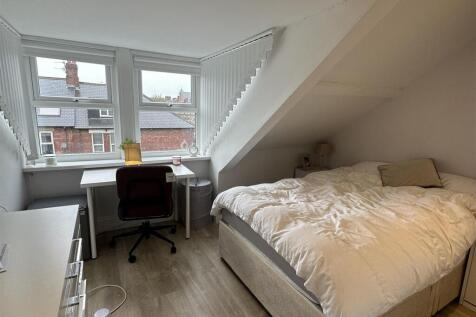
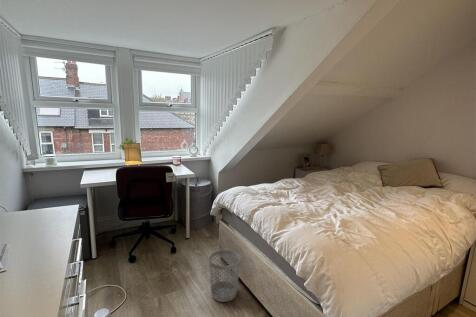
+ wastebasket (224, 275)
